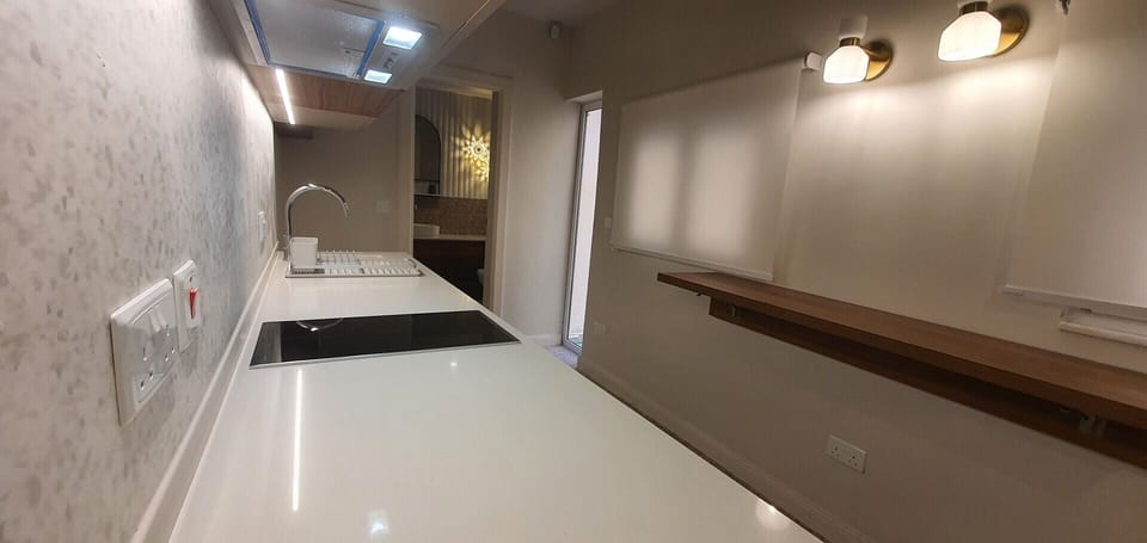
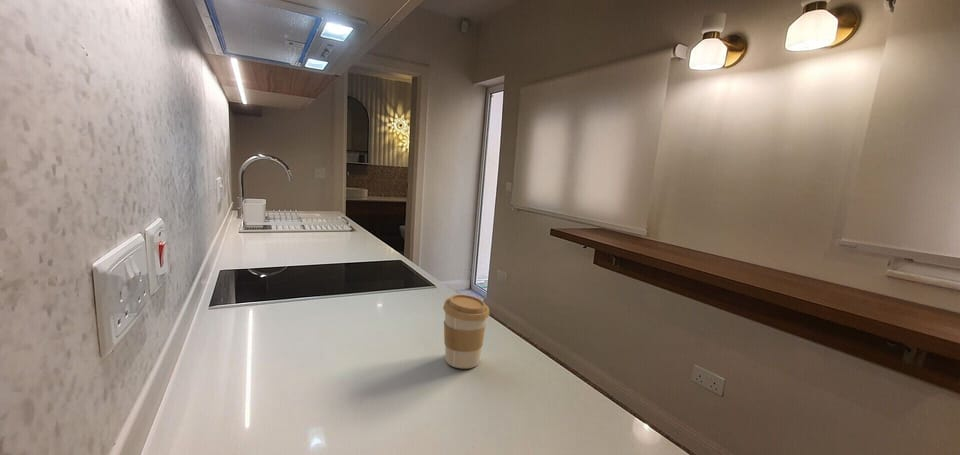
+ coffee cup (464, 329)
